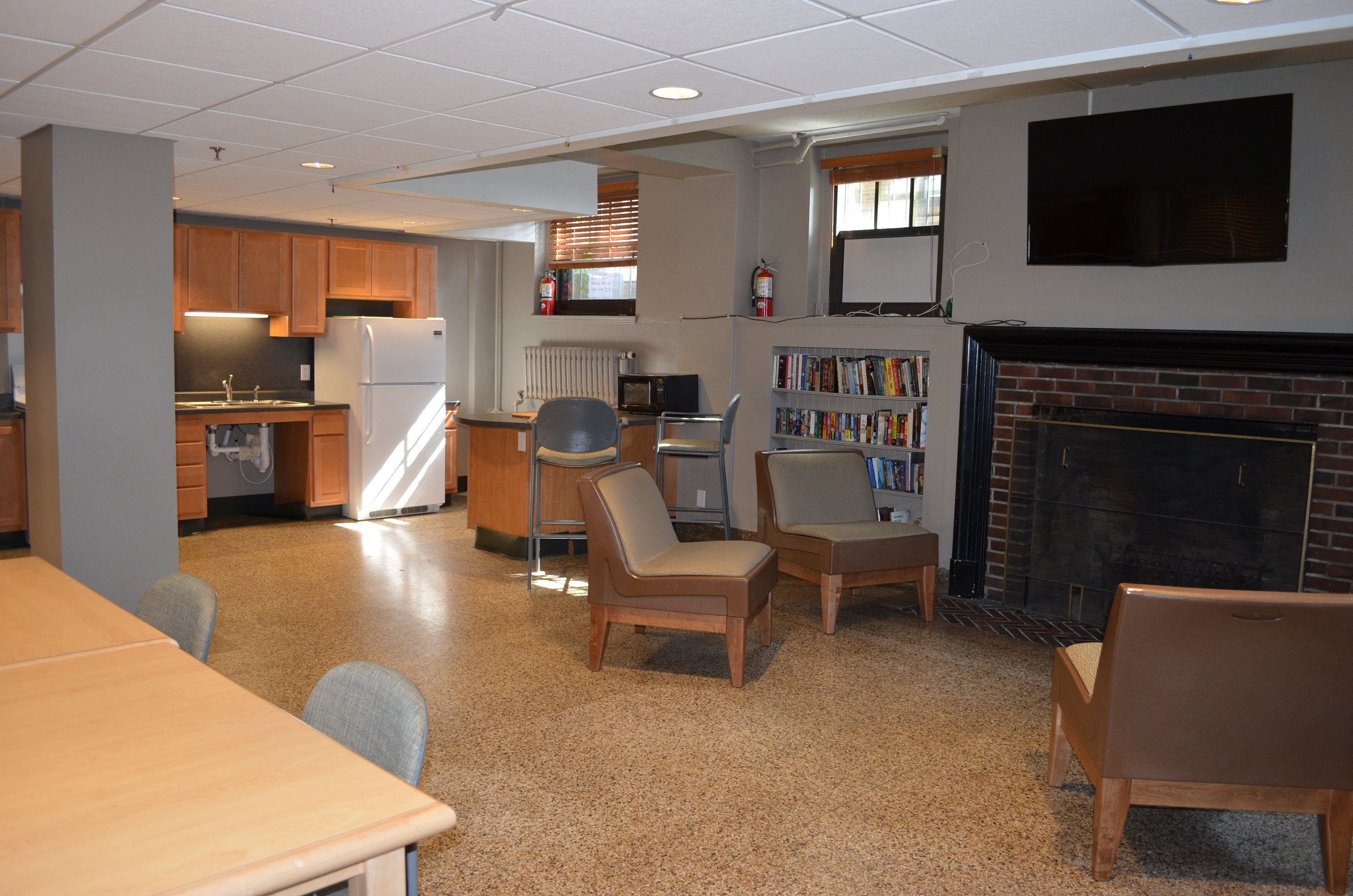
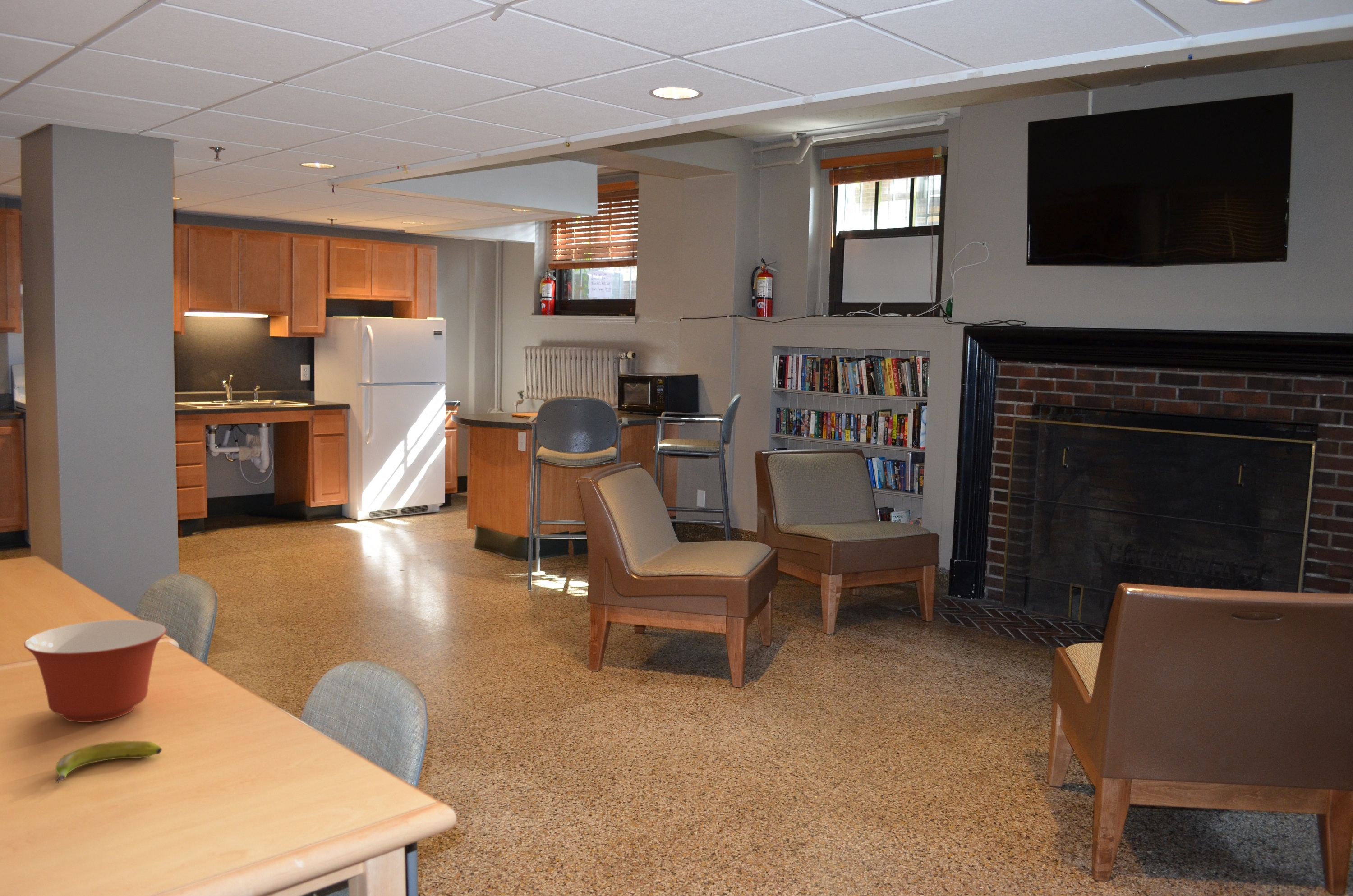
+ banana (103, 756)
+ mixing bowl (98, 673)
